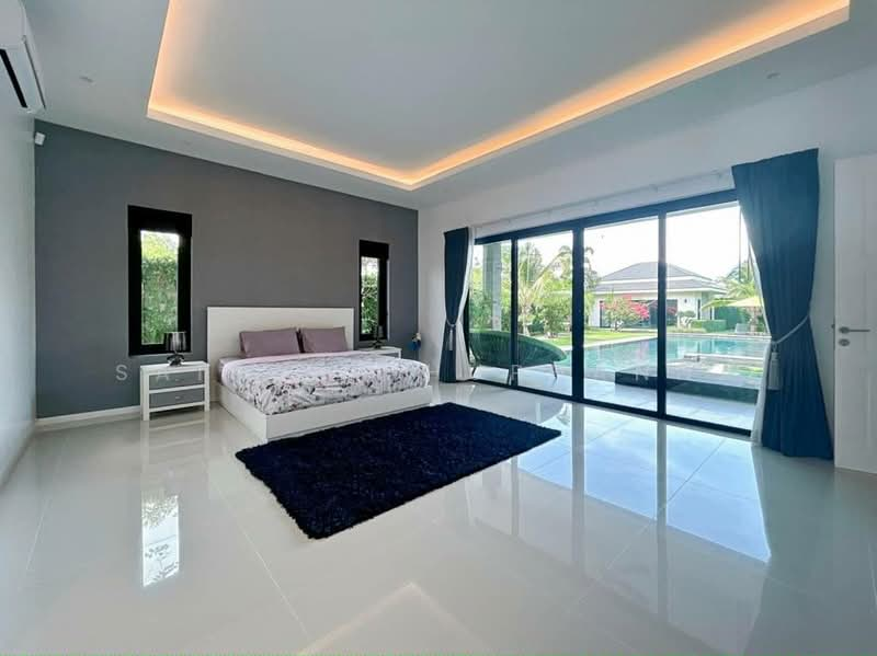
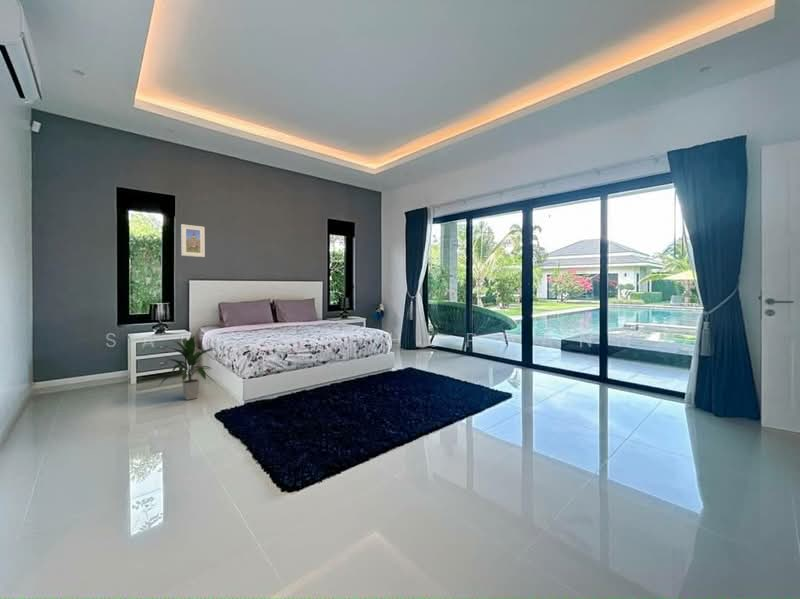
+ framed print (193, 241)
+ indoor plant (188, 365)
